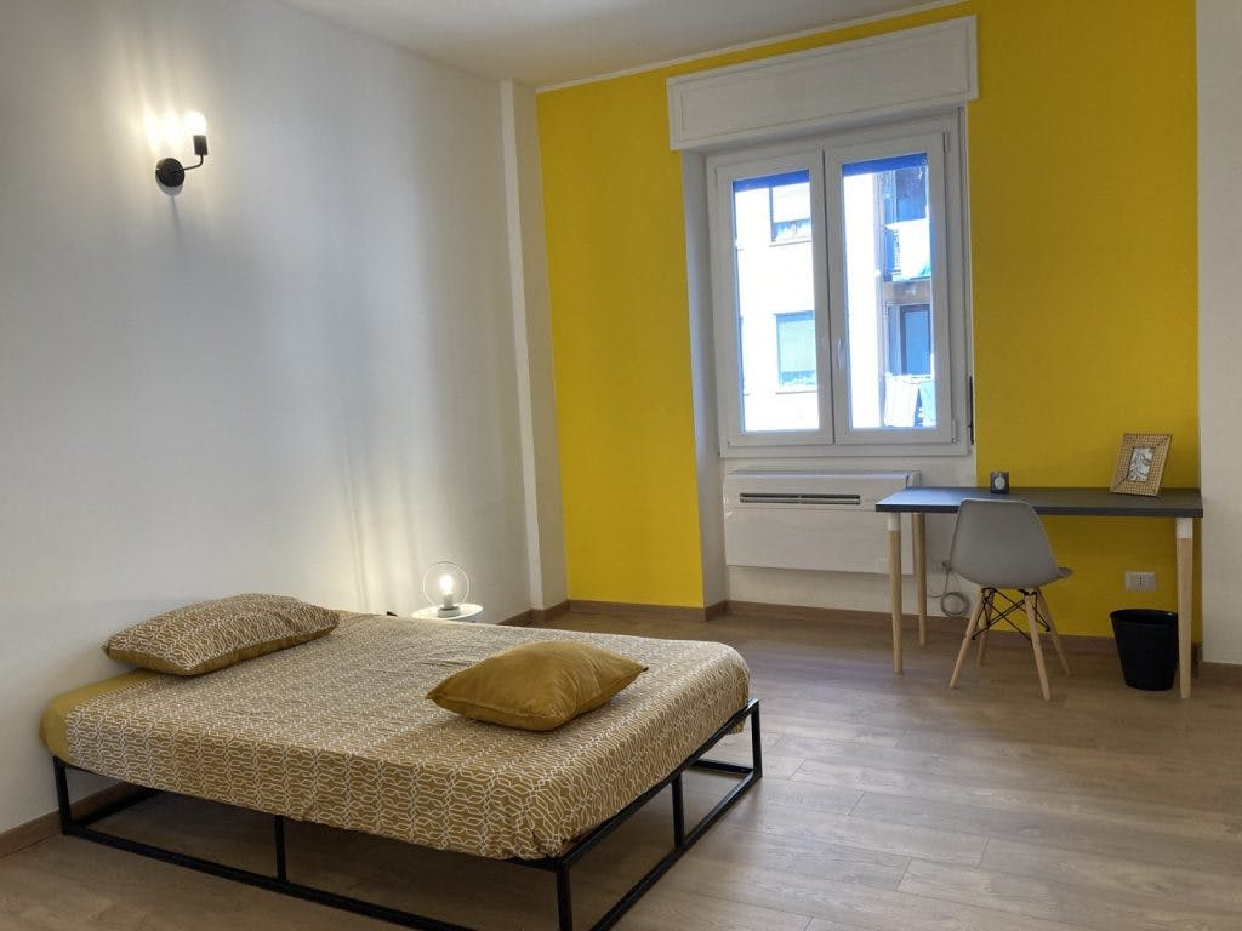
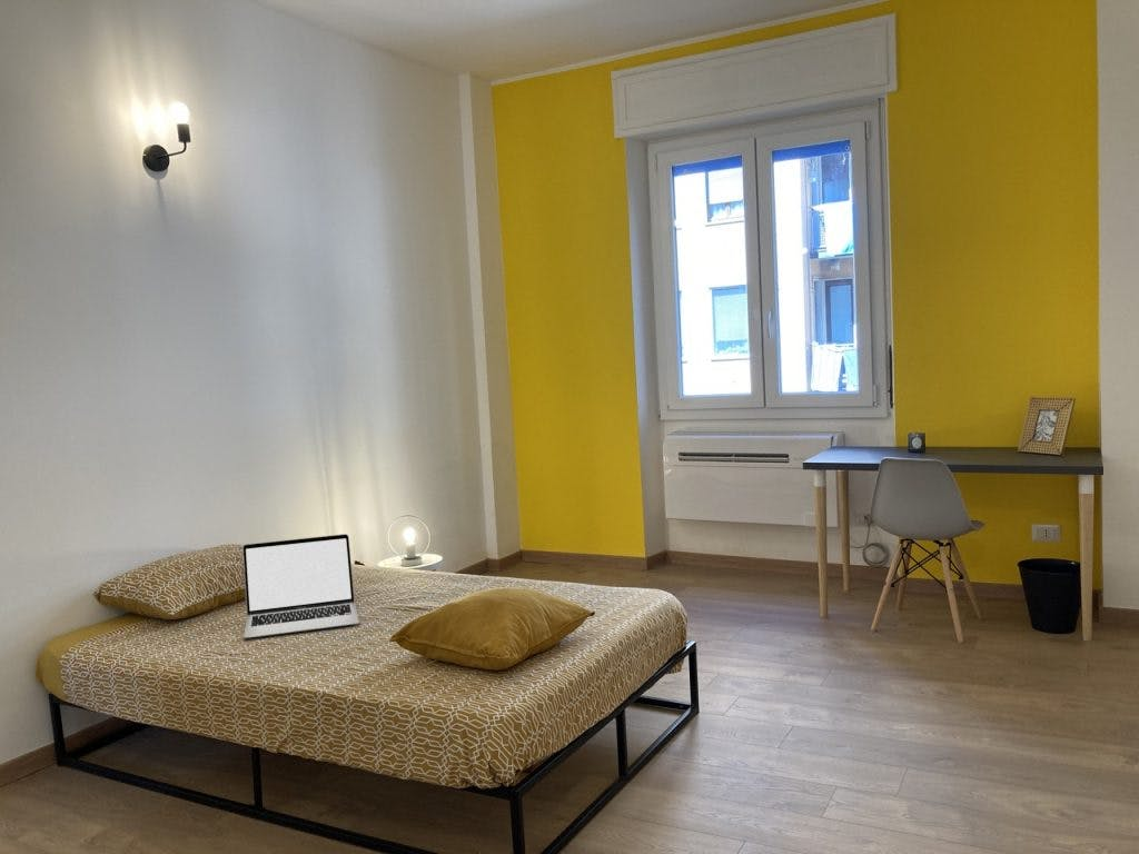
+ laptop (299, 583)
